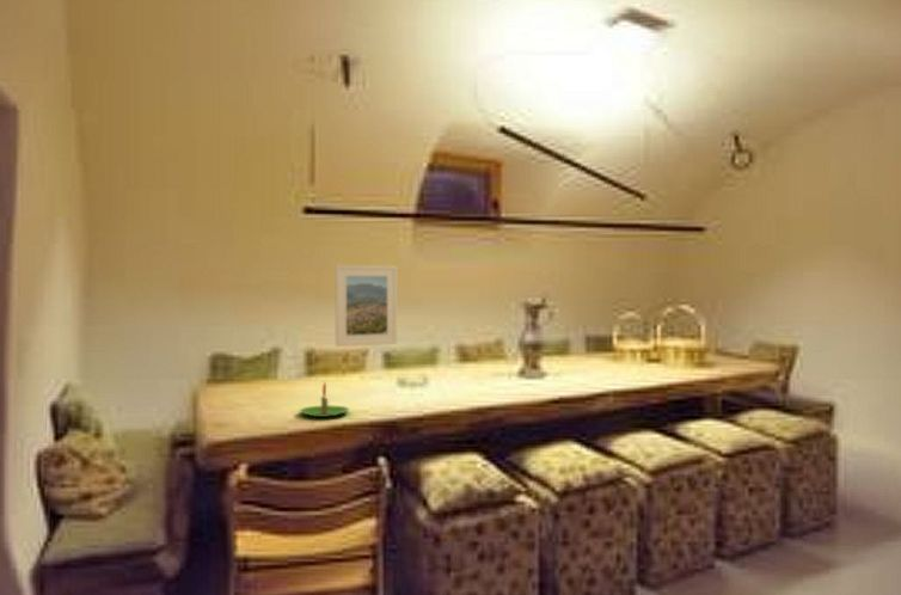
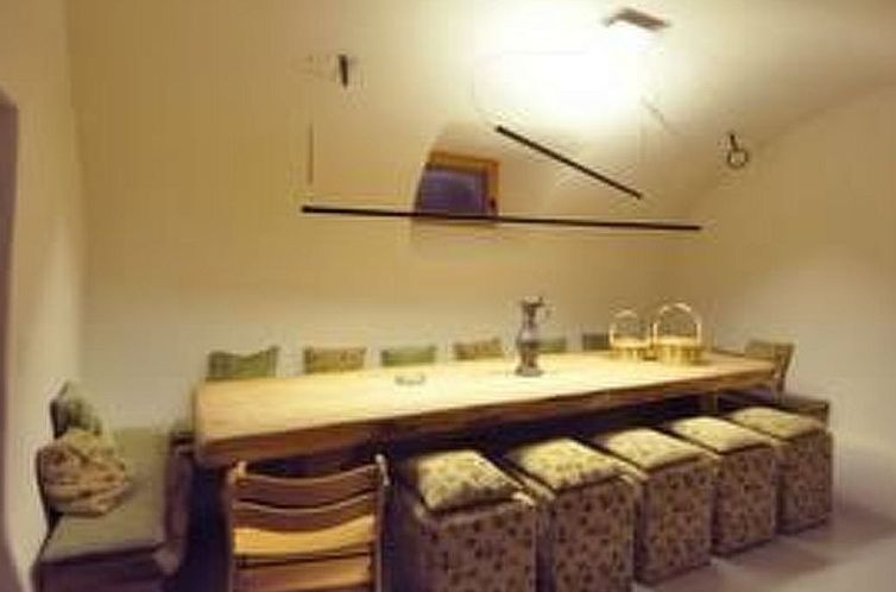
- candle (324, 397)
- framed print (367, 305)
